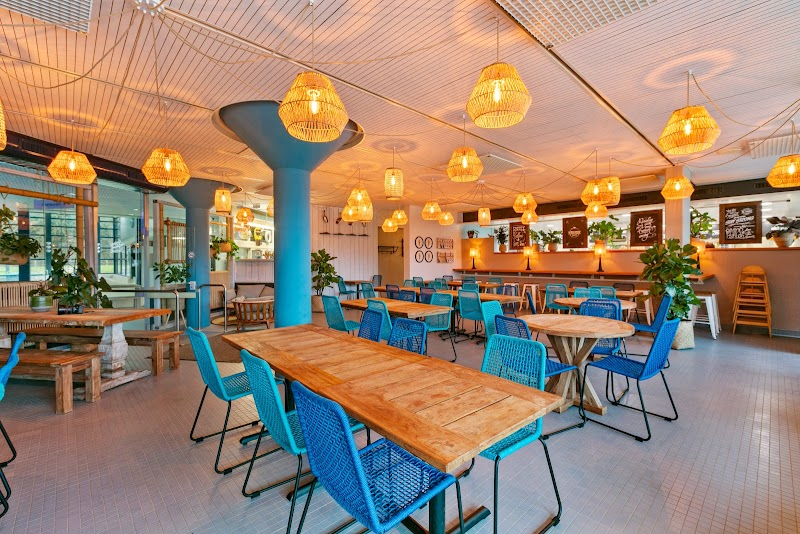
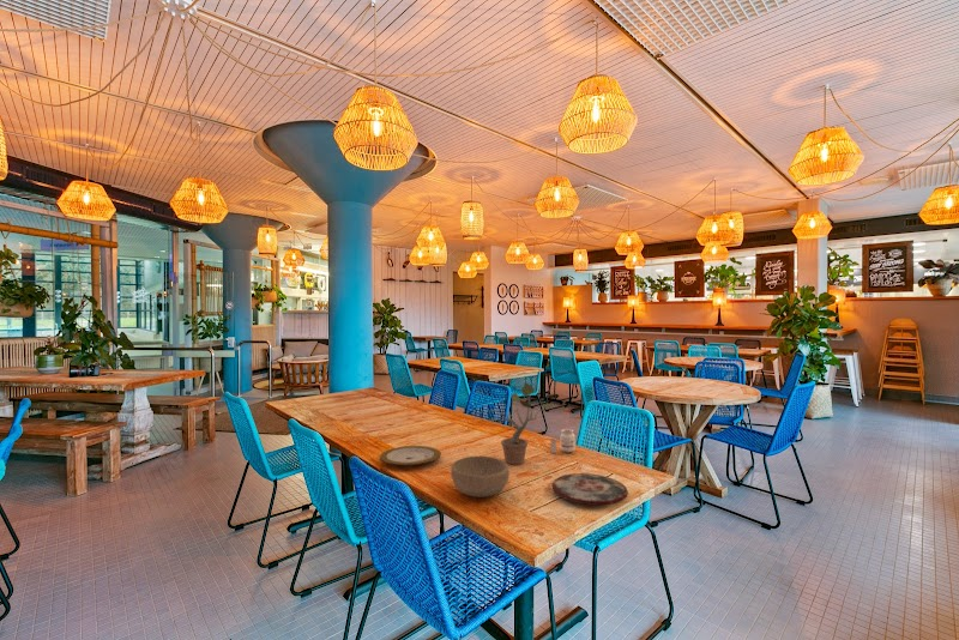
+ candle (563, 441)
+ plate (410, 457)
+ potted plant (515, 423)
+ plate (589, 488)
+ bowl (480, 478)
